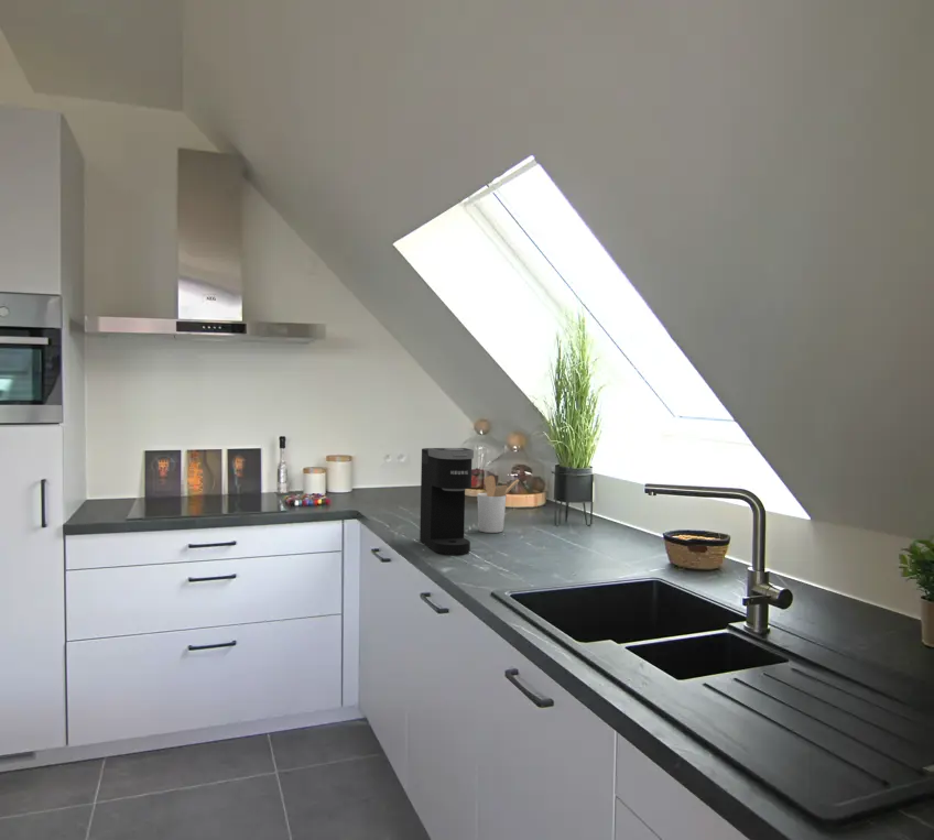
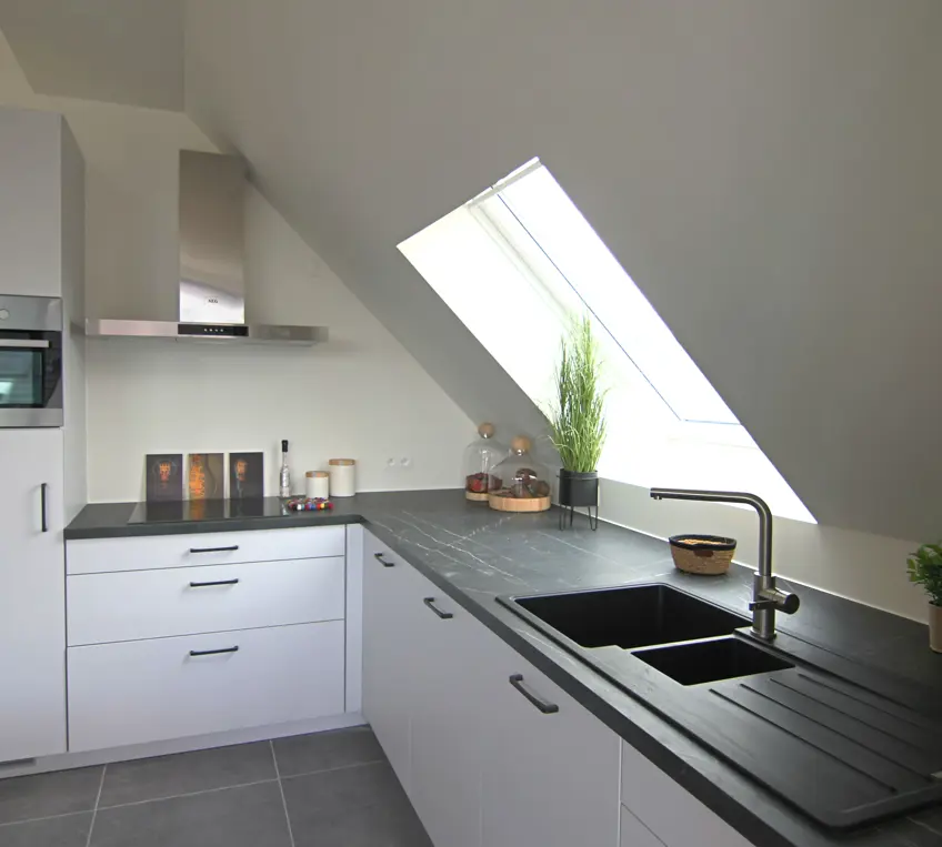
- coffee maker (445, 497)
- utensil holder (499, 503)
